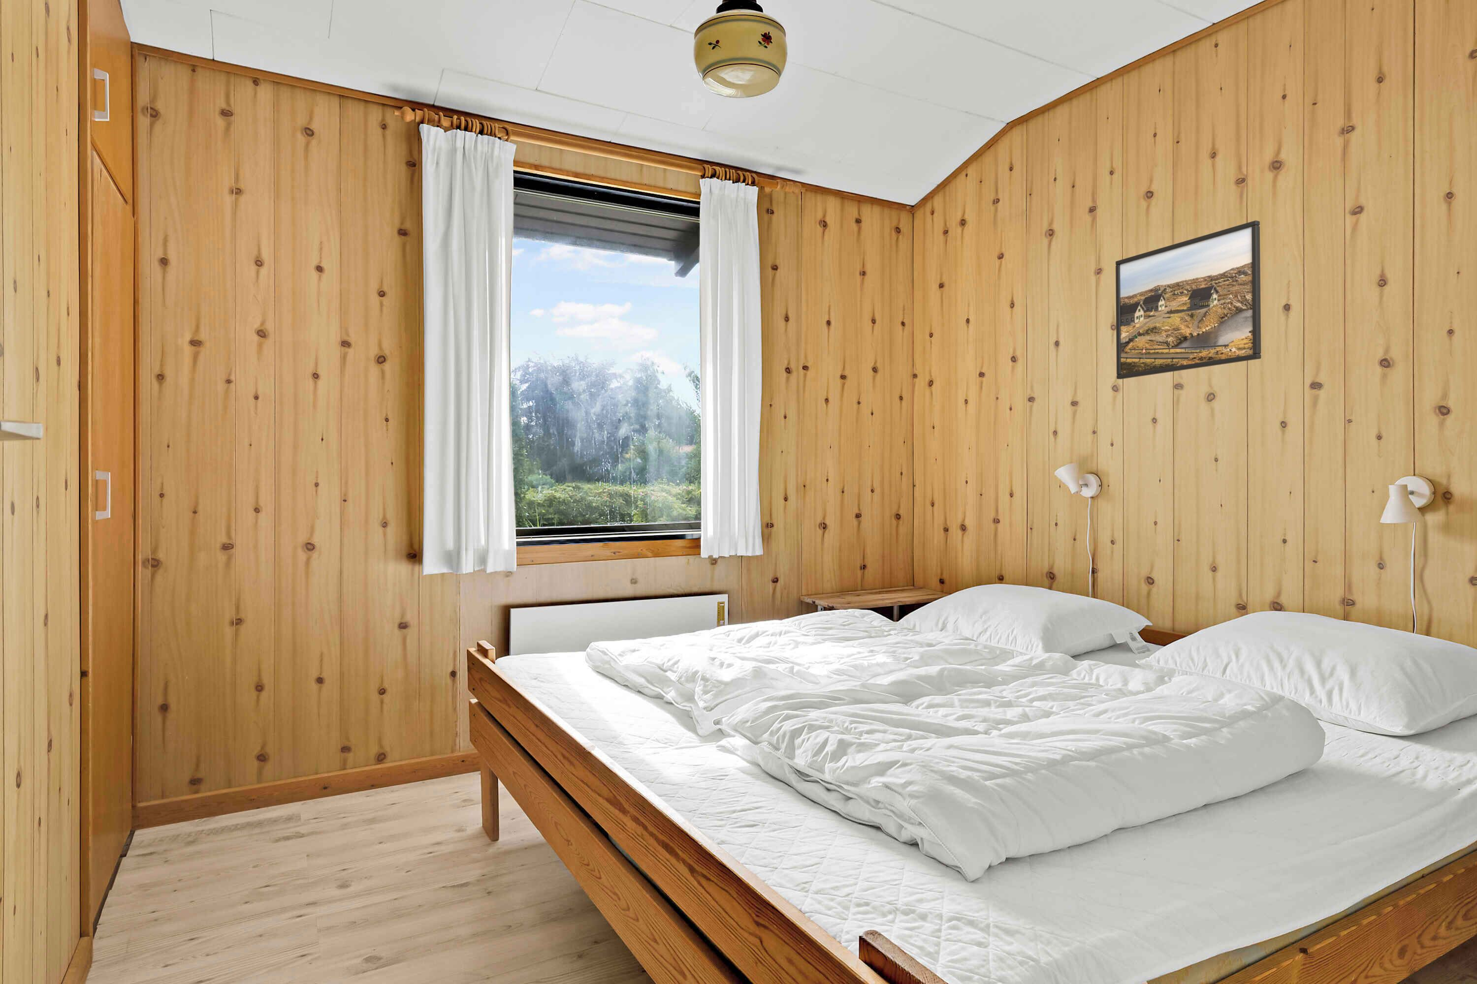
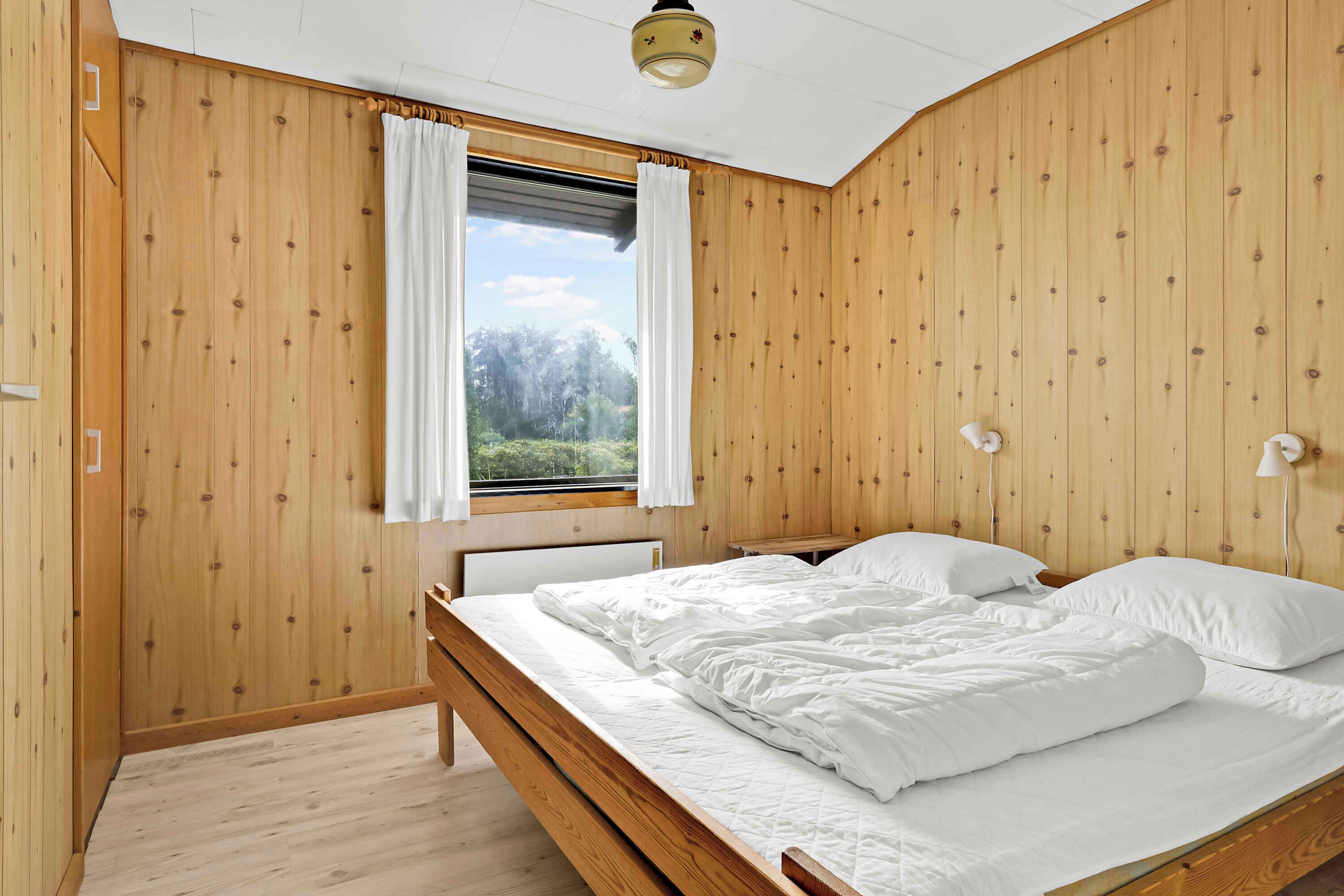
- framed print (1182, 306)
